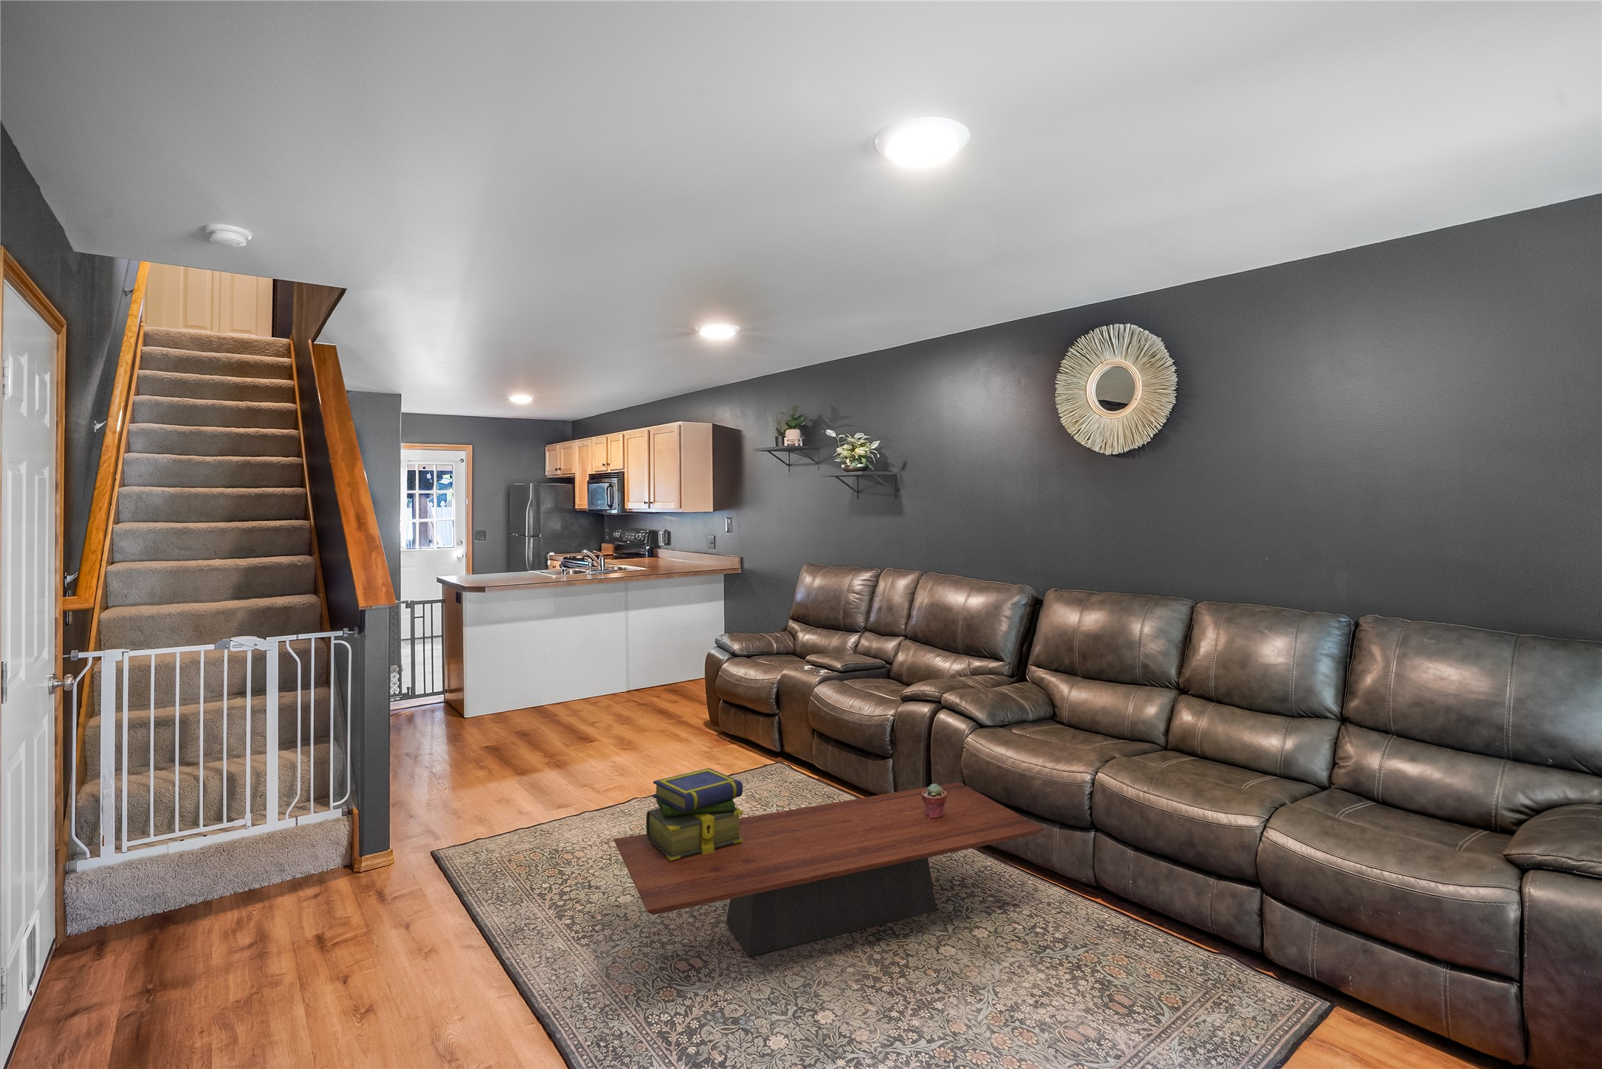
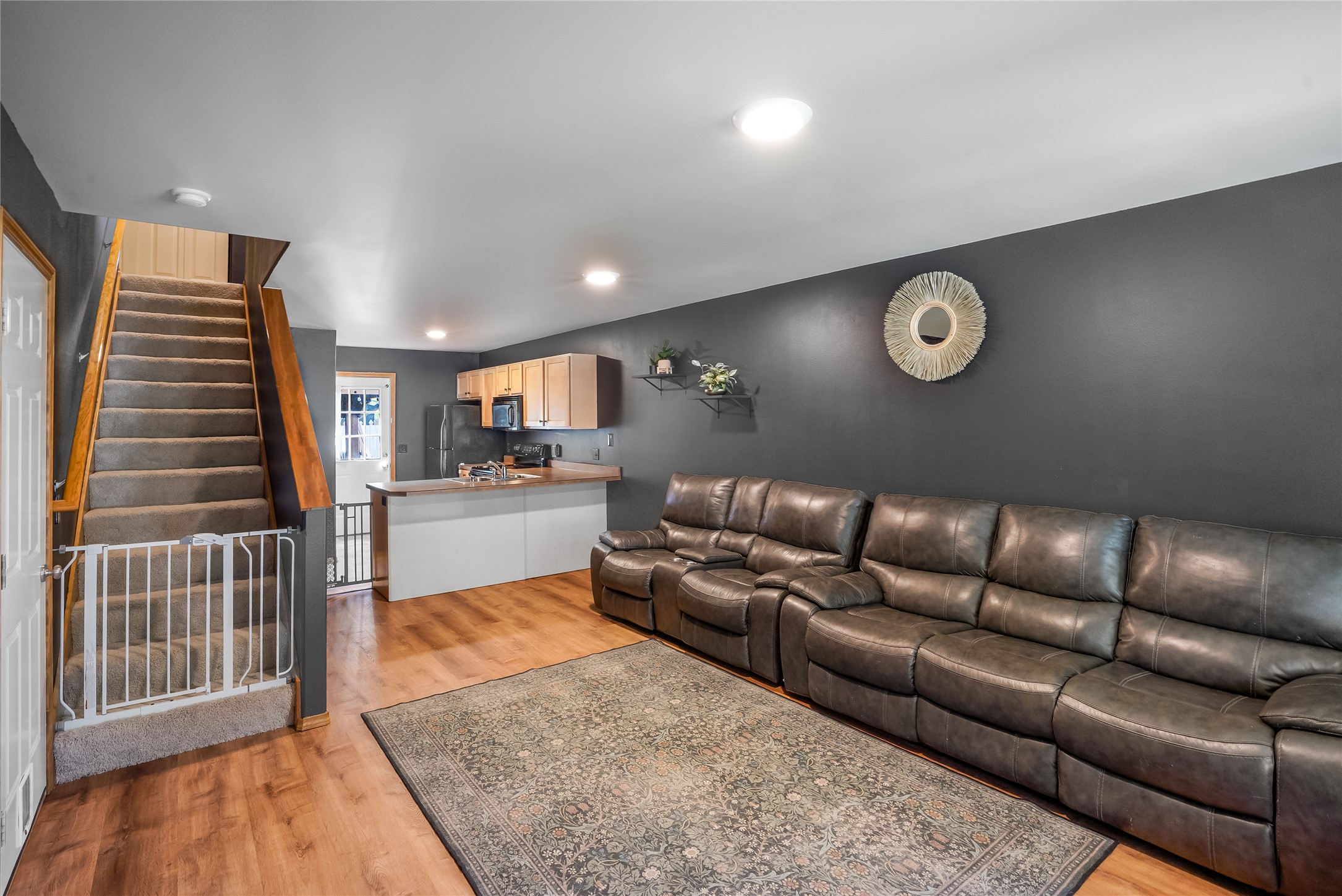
- coffee table (833, 875)
- stack of books (696, 809)
- potted succulent (934, 799)
